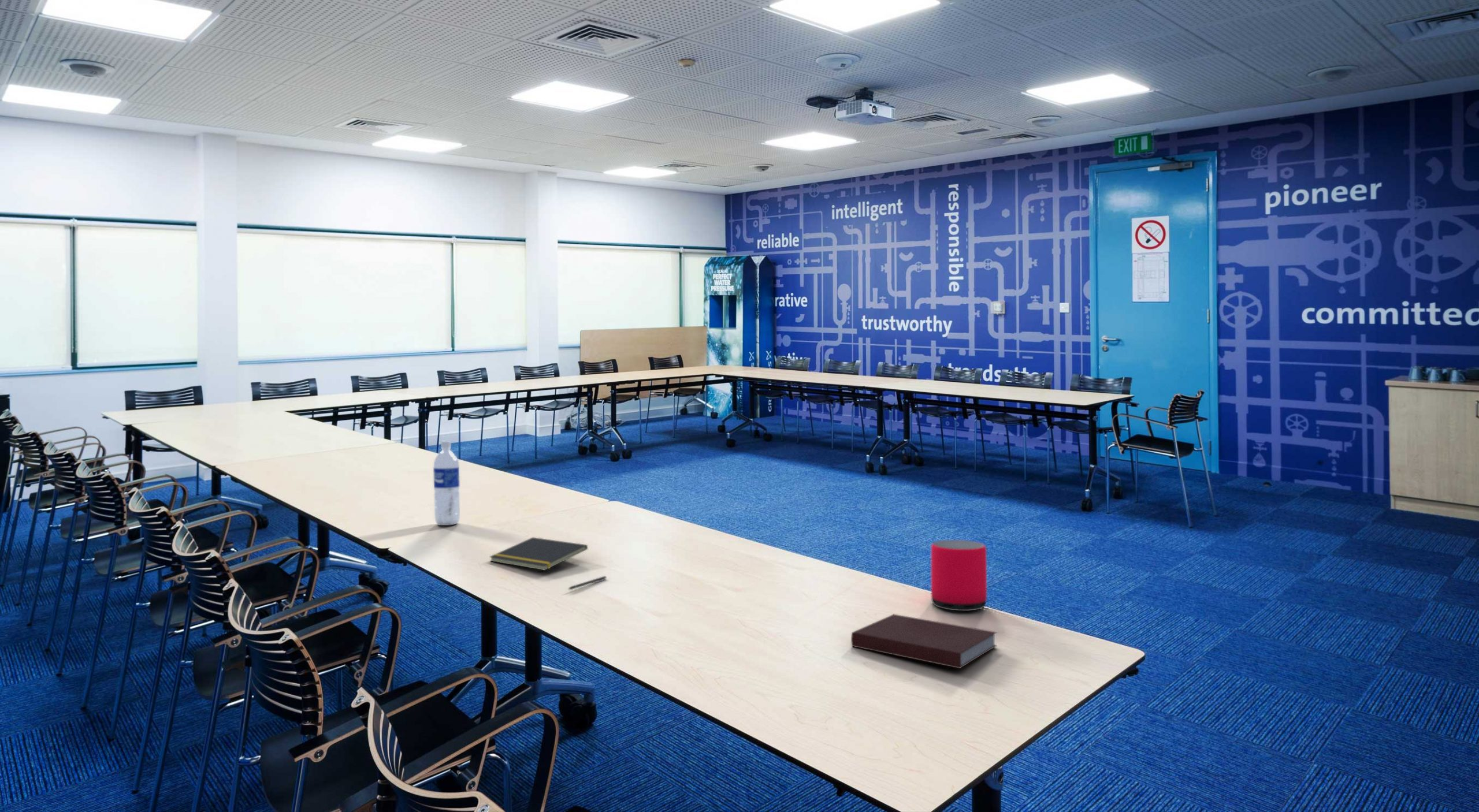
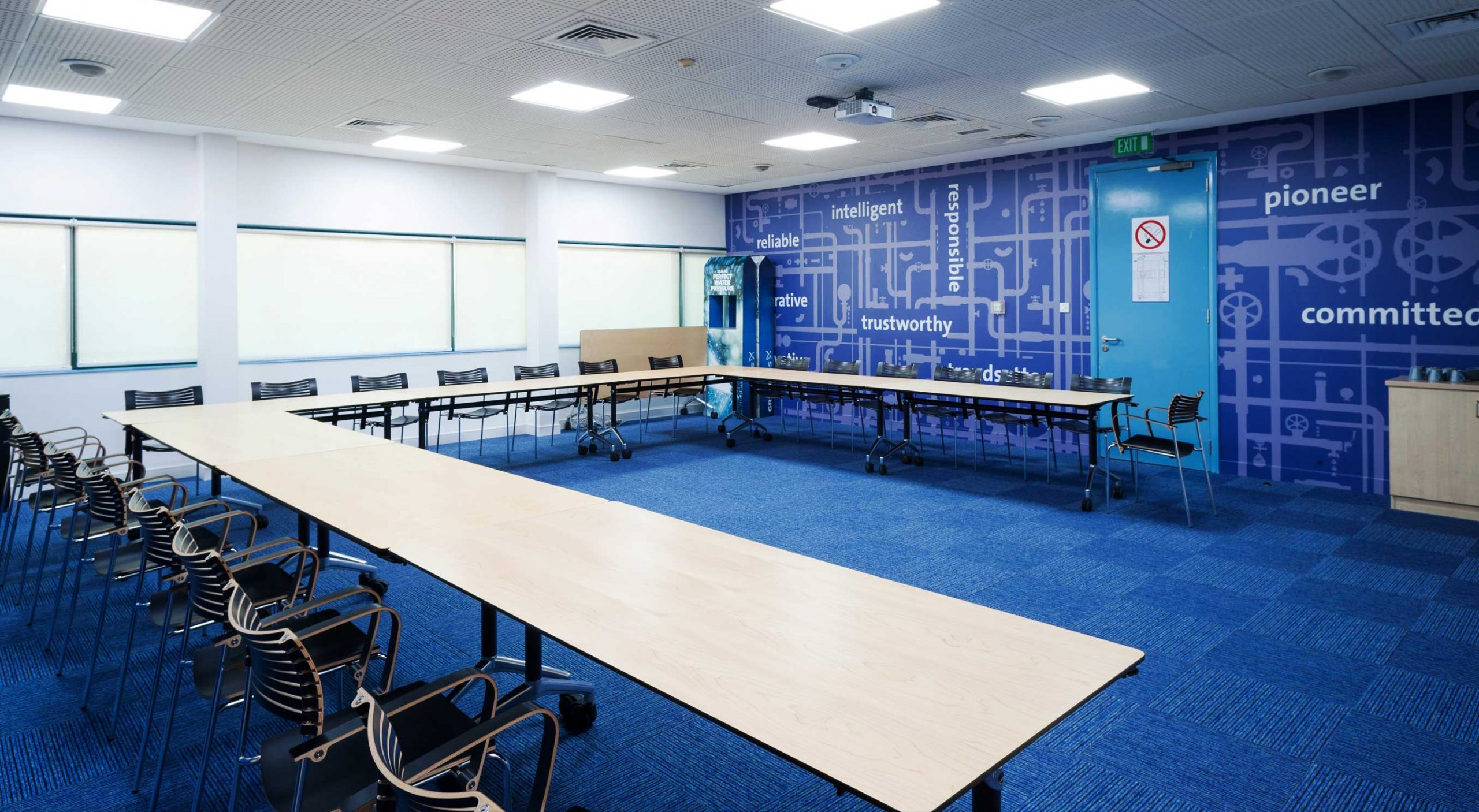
- notebook (924, 639)
- notepad (538, 553)
- water bottle (447, 482)
- speaker (958, 575)
- pen (587, 583)
